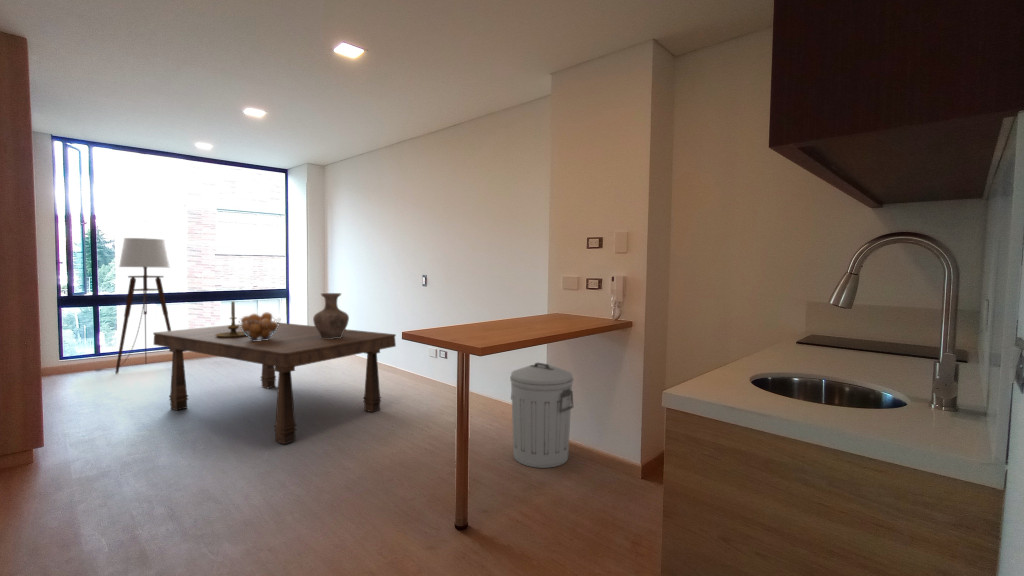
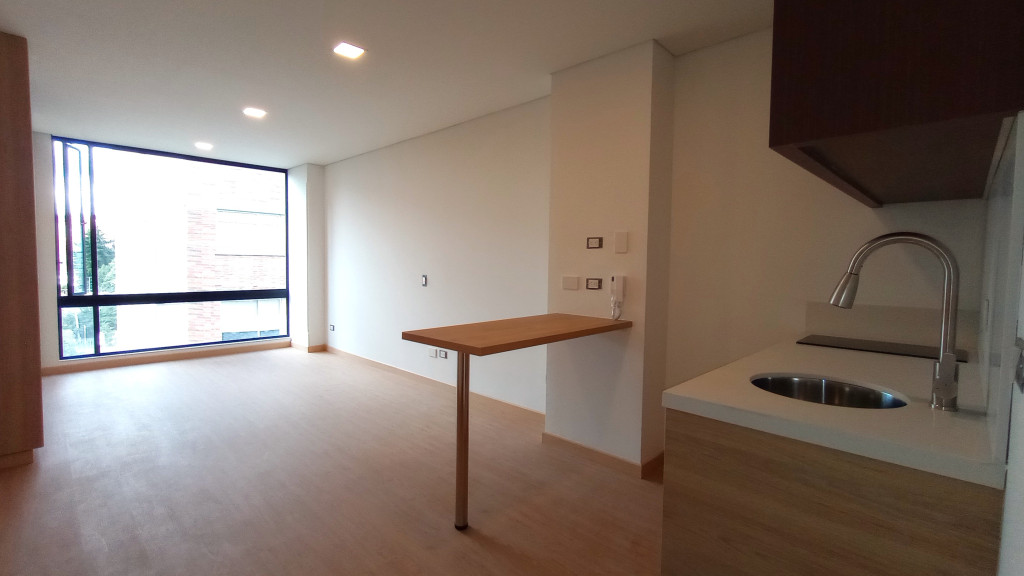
- floor lamp (131, 303)
- dining table (274, 371)
- fruit basket (260, 325)
- vase (331, 315)
- candle holder (233, 318)
- trash can (541, 409)
